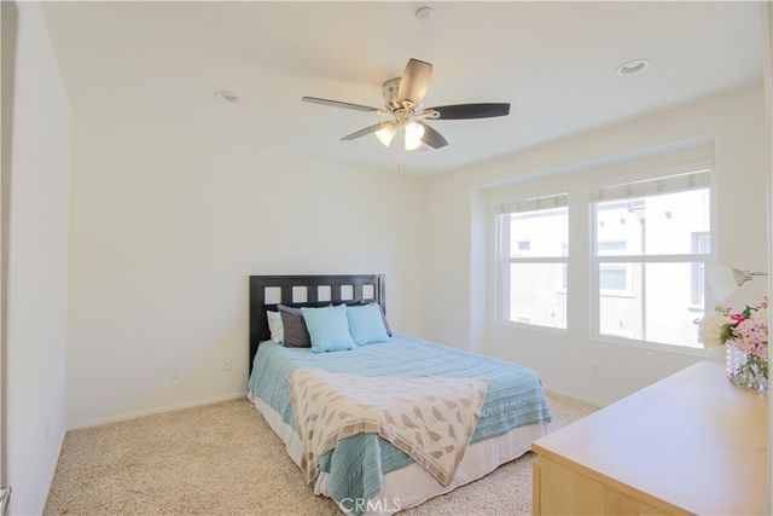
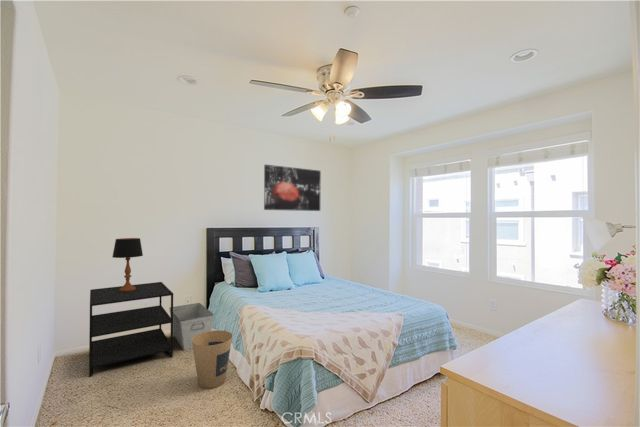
+ table lamp (127, 263)
+ storage bin (190, 324)
+ wall art (293, 189)
+ trash can (212, 359)
+ side table (130, 322)
